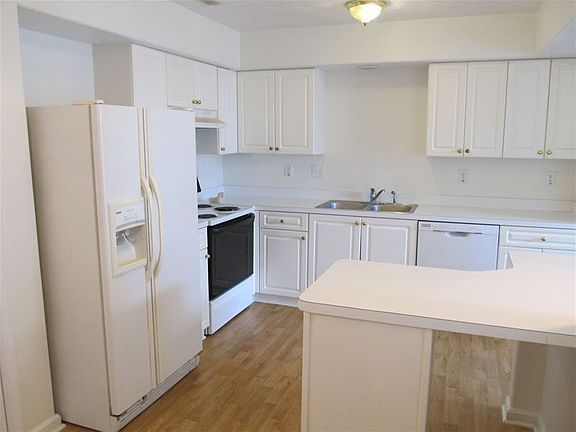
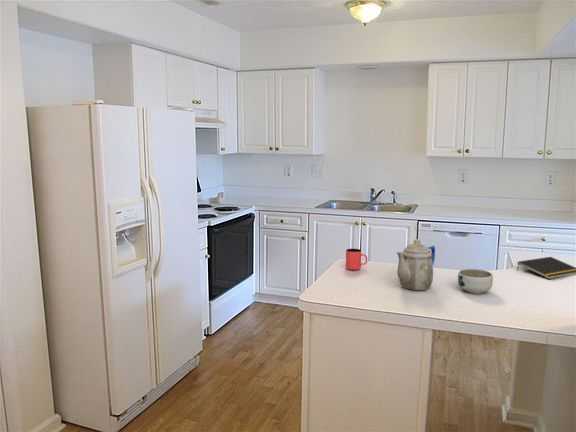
+ cup (356, 259)
+ teapot (416, 263)
+ bowl (475, 282)
+ notepad (549, 267)
